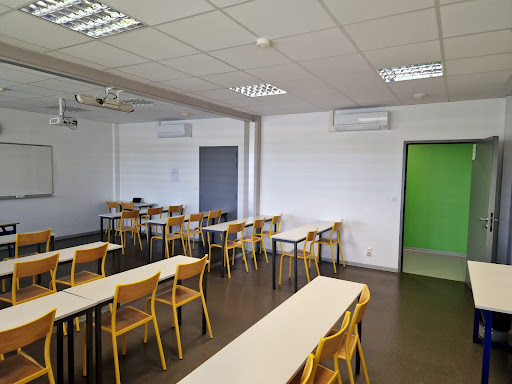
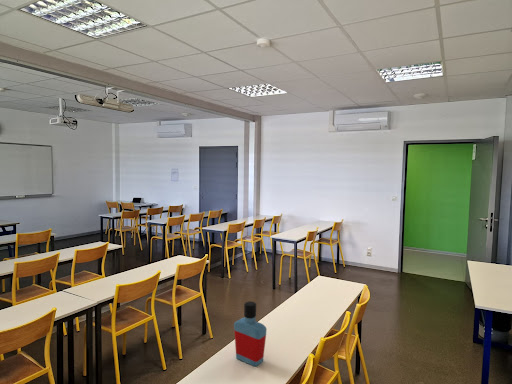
+ bottle (249, 331)
